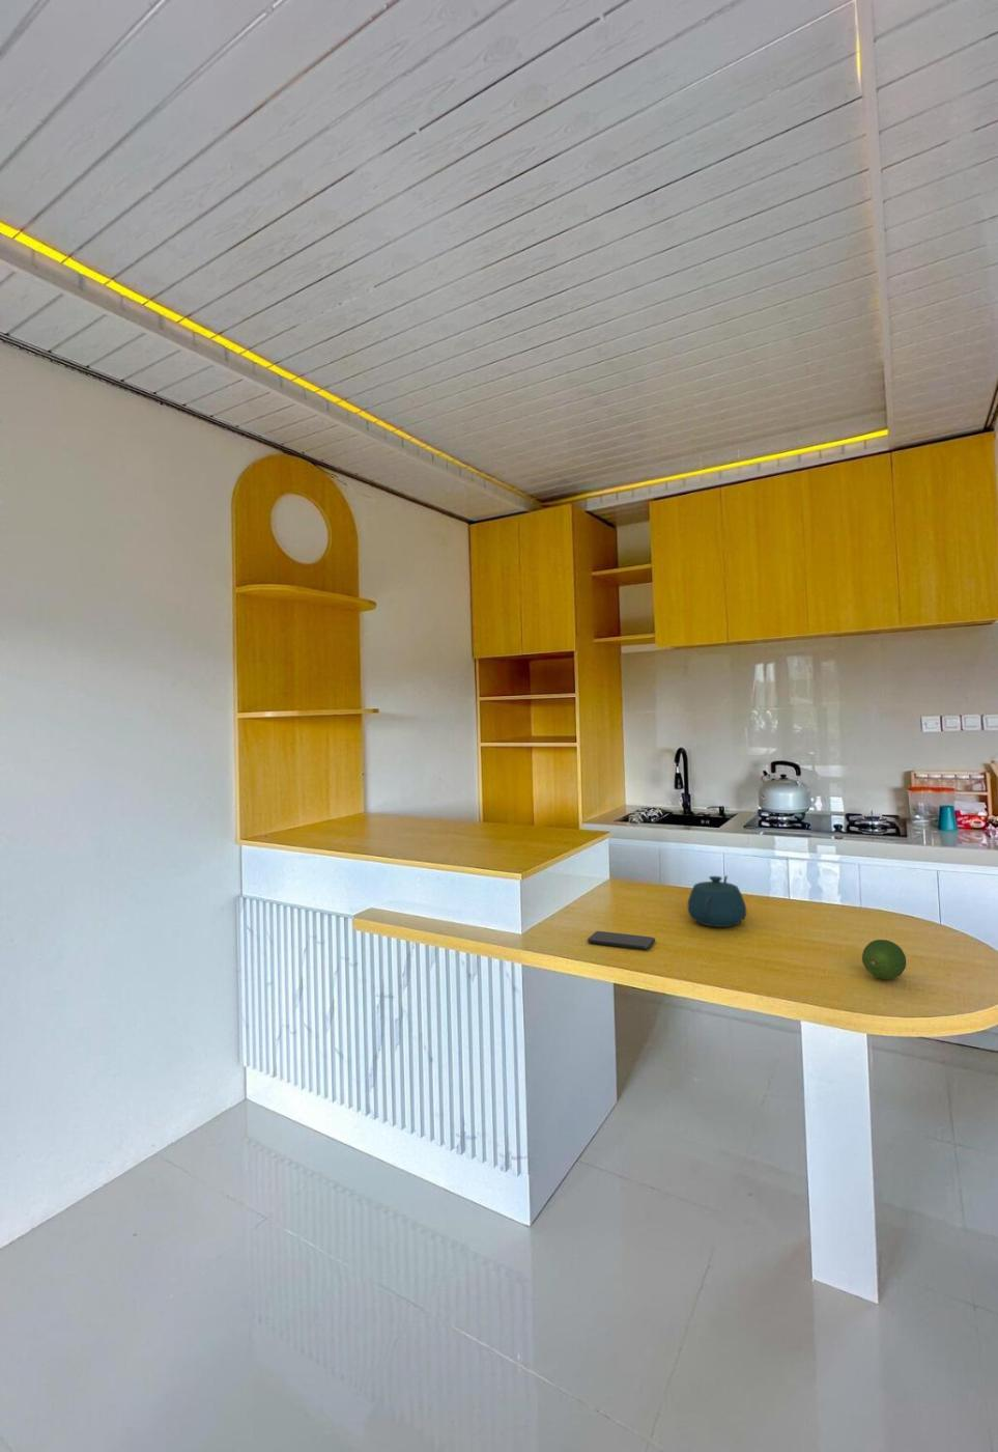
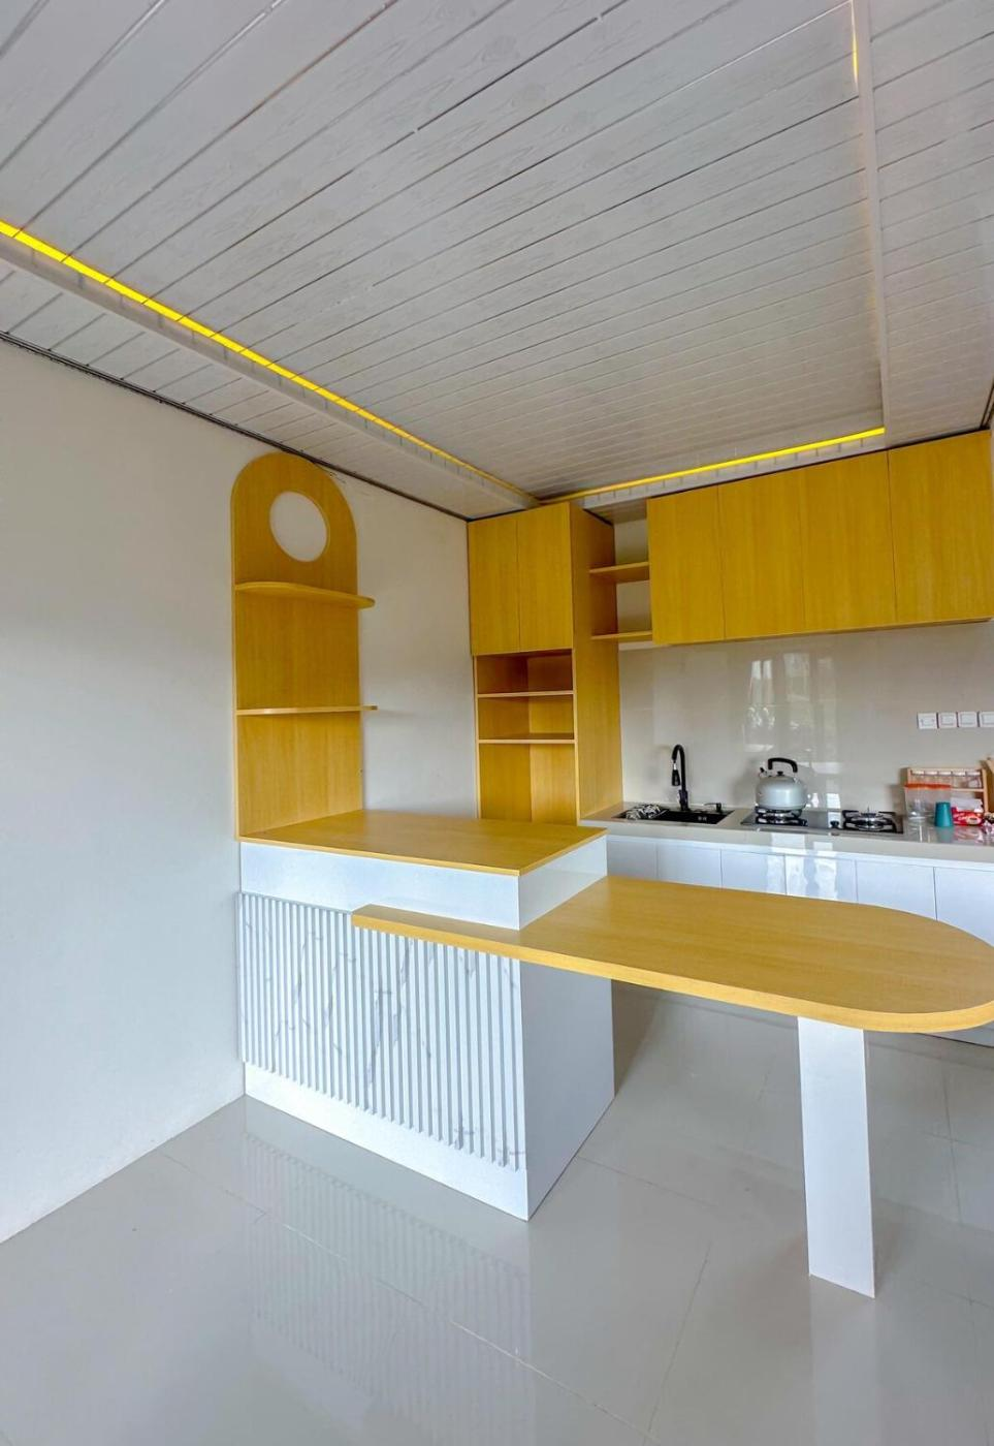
- teapot (716, 898)
- smartphone (621, 940)
- fruit (883, 960)
